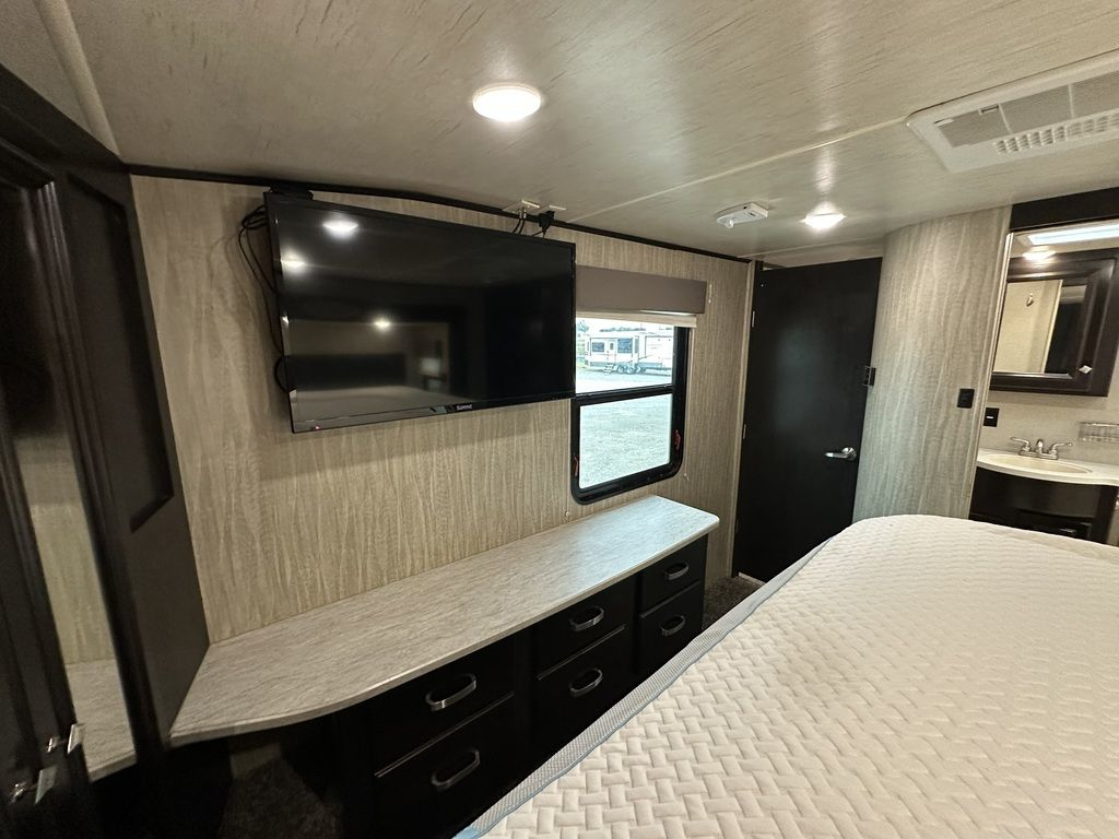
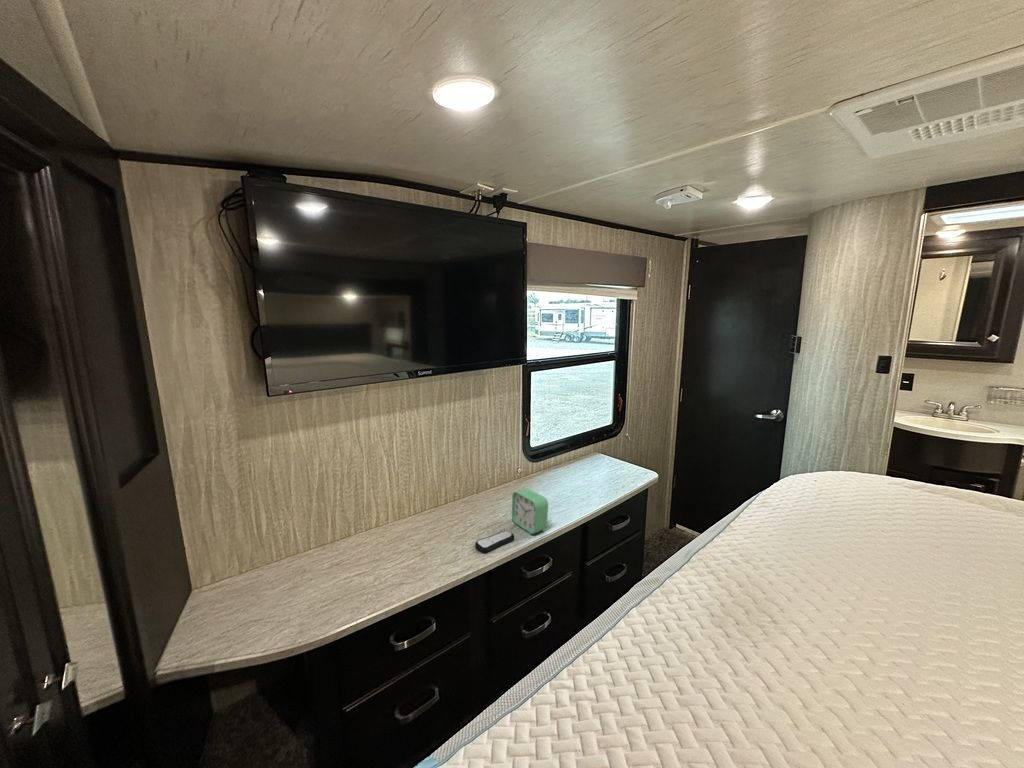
+ remote control (495, 540)
+ alarm clock (529, 510)
